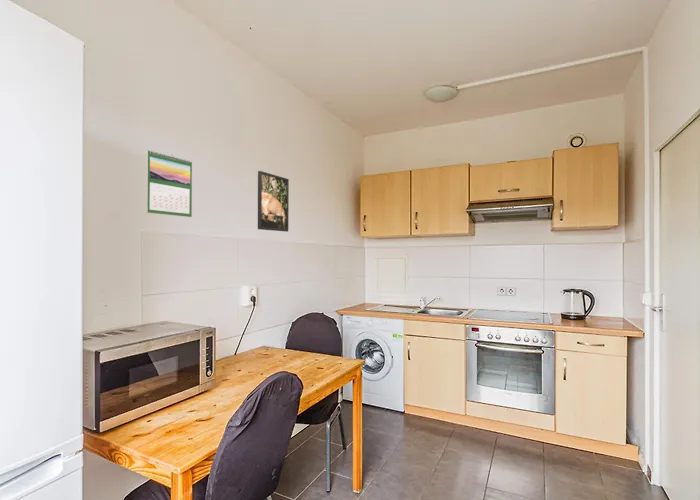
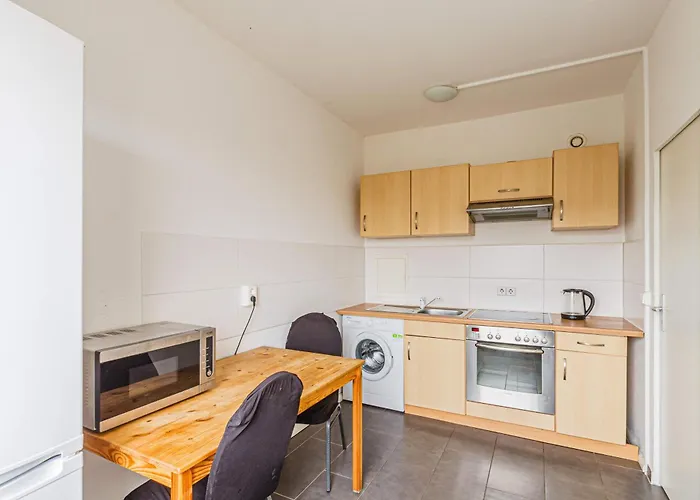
- calendar (170, 184)
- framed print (273, 202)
